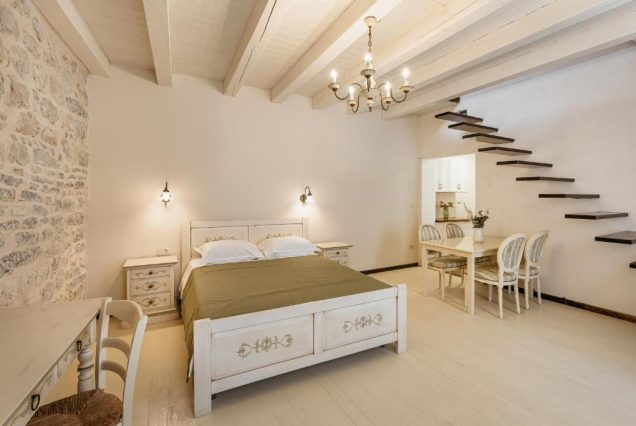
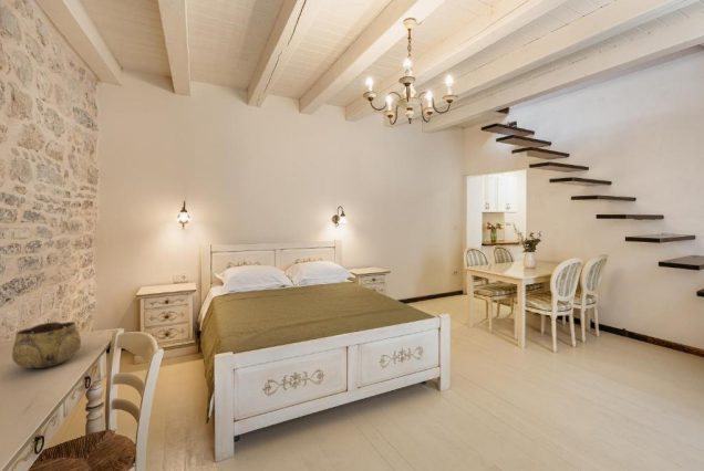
+ decorative bowl (48, 345)
